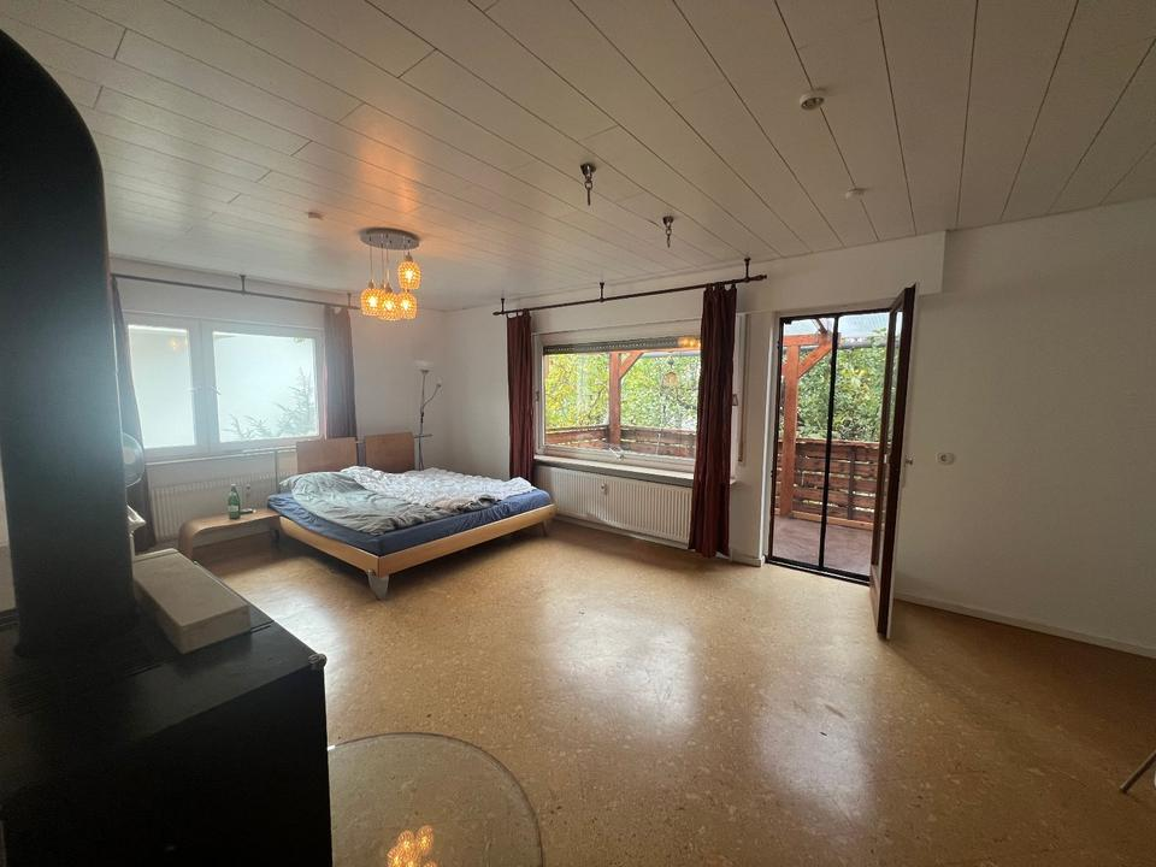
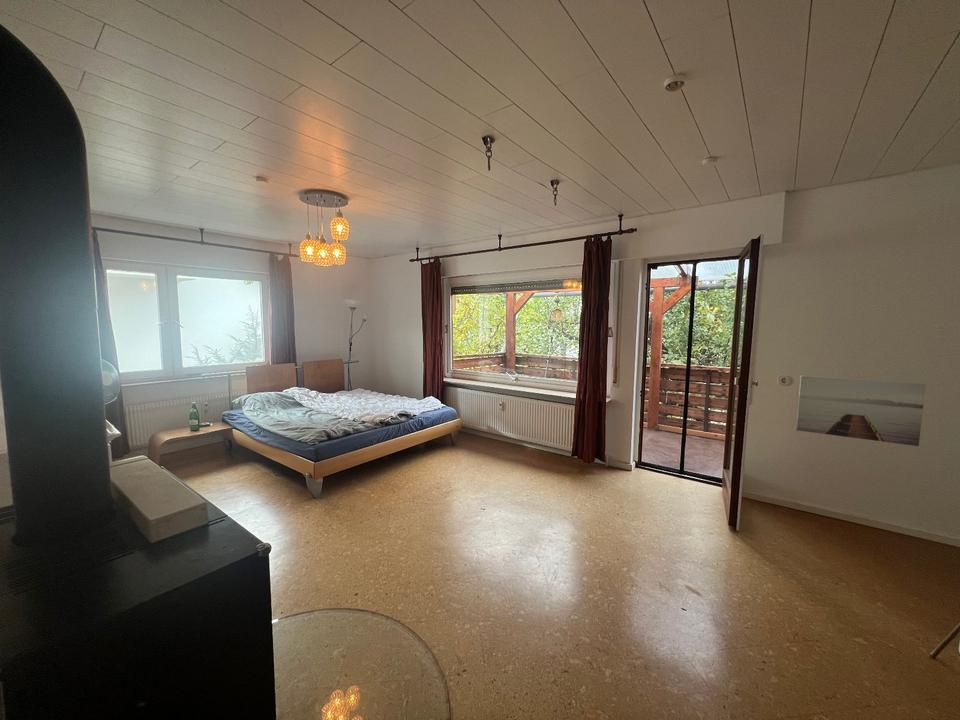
+ wall art (856, 408)
